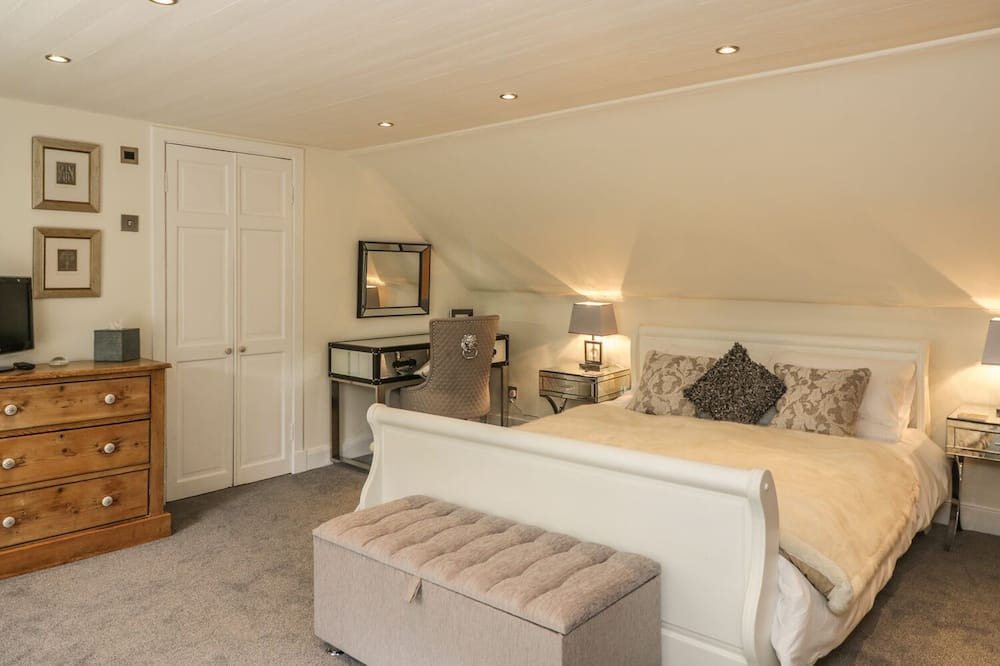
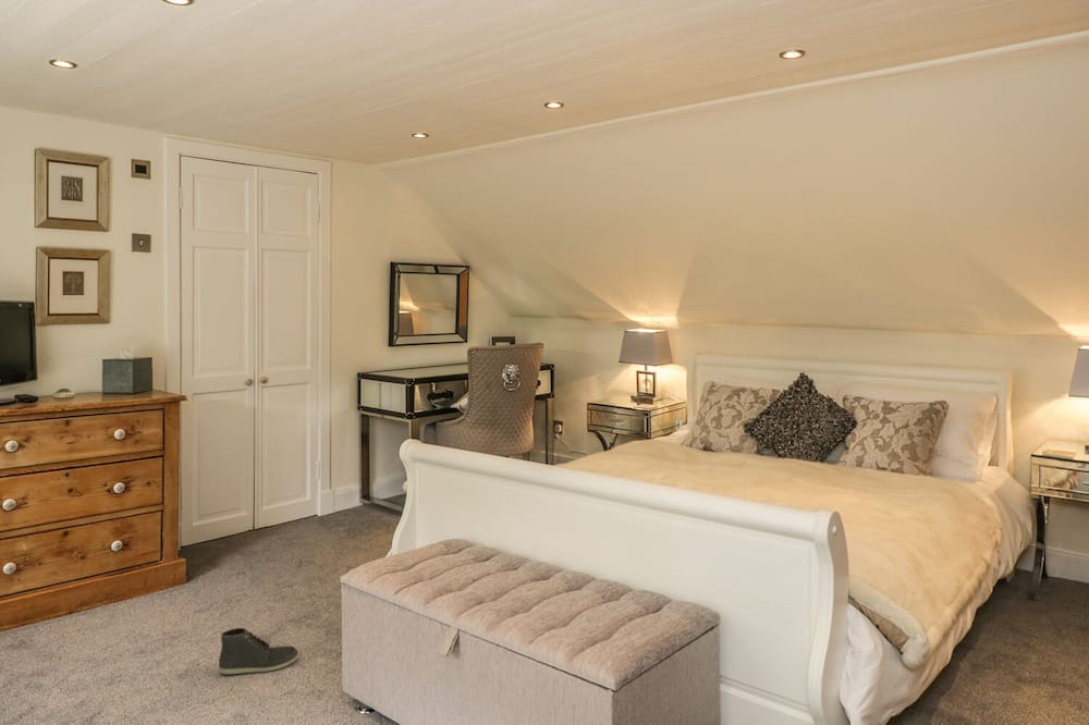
+ sneaker (259, 647)
